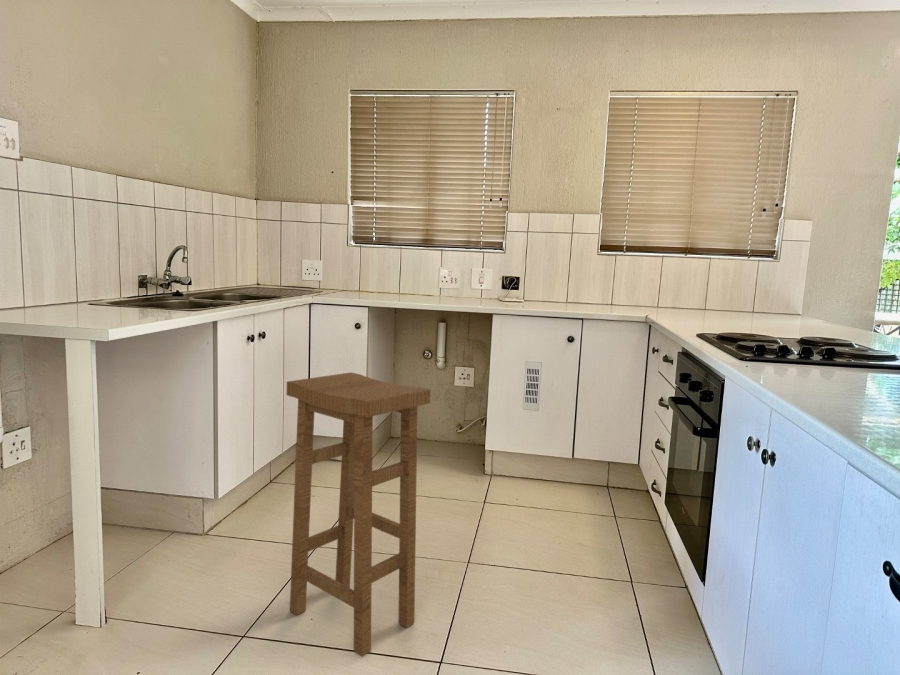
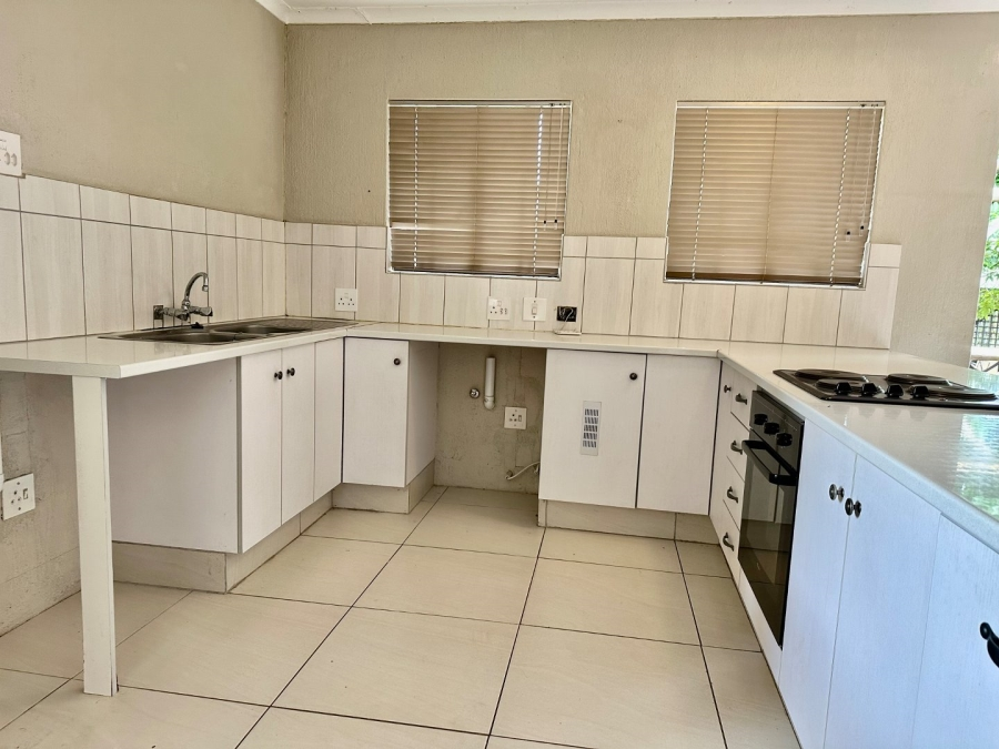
- bar stool (354, 503)
